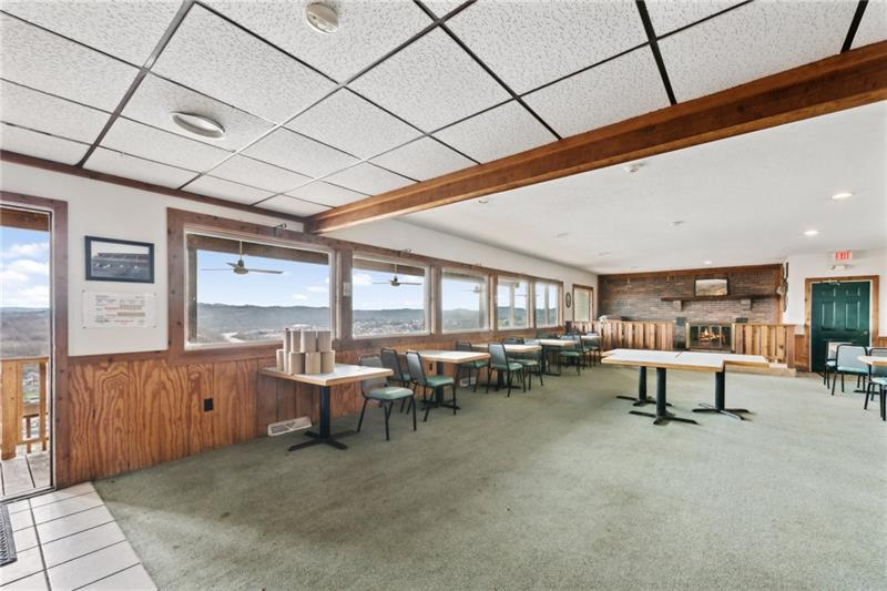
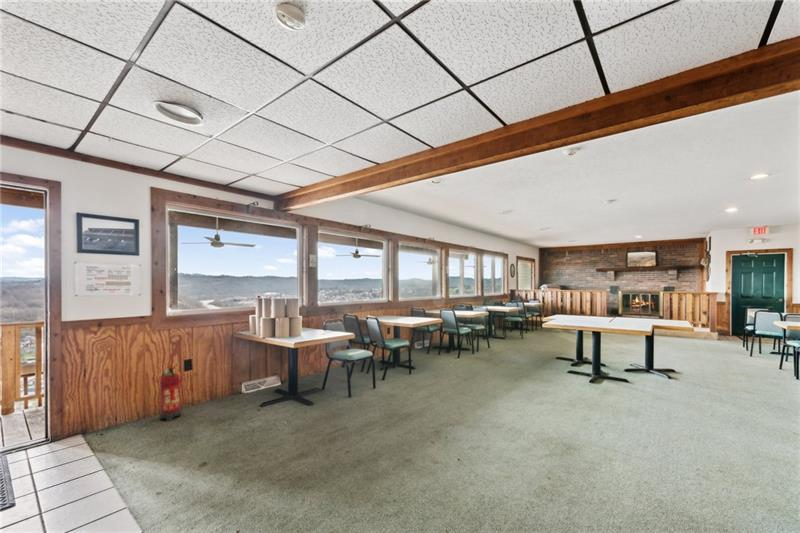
+ fire extinguisher (170, 390)
